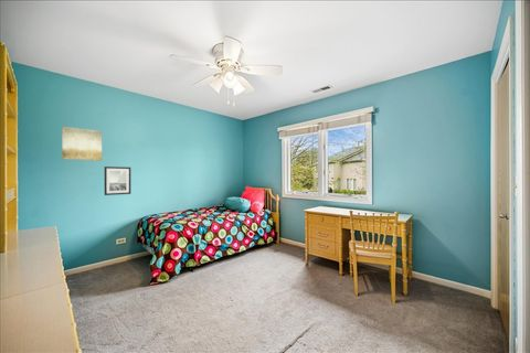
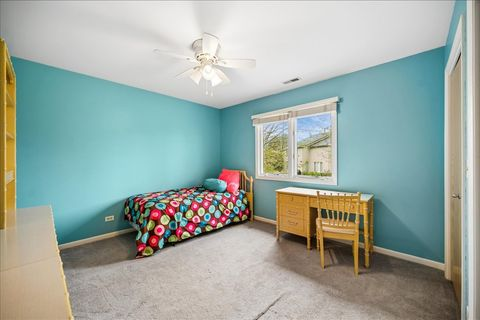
- wall art (83, 143)
- wall art (117, 180)
